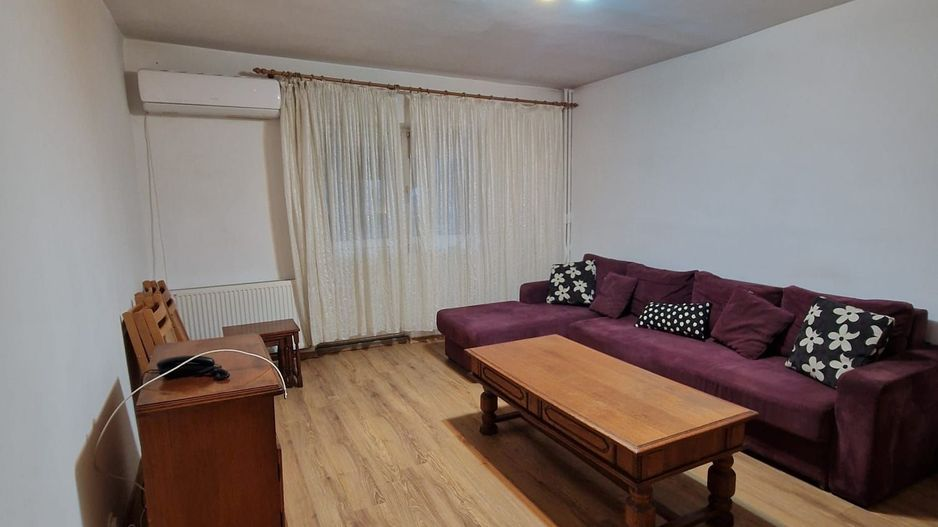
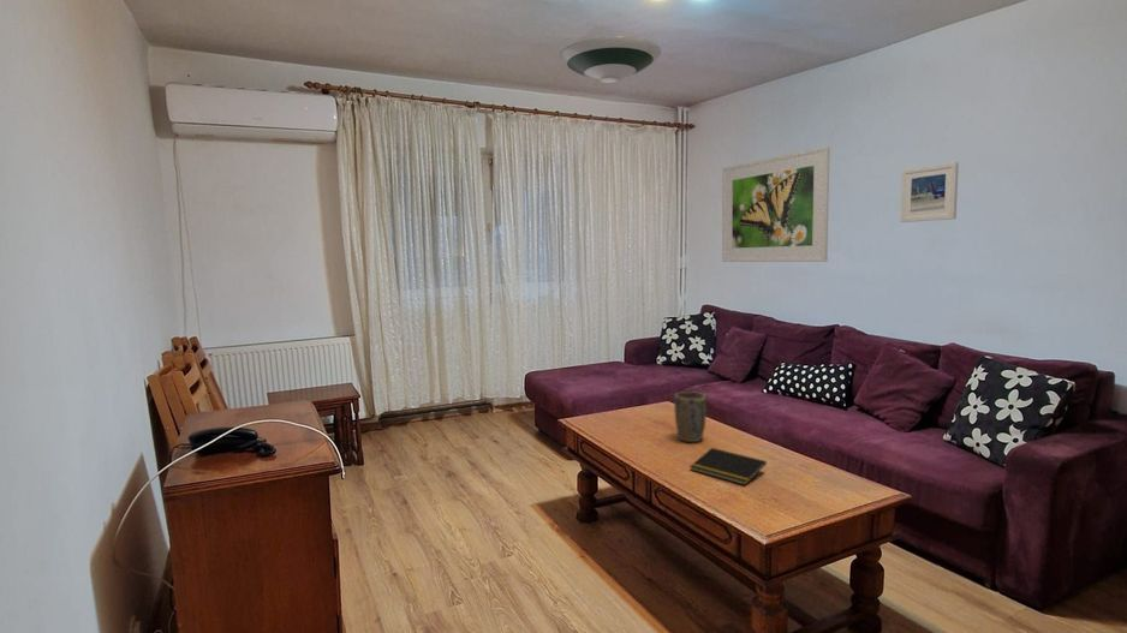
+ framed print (769, 210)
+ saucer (609, 67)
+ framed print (928, 193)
+ notepad (727, 465)
+ plant pot (690, 417)
